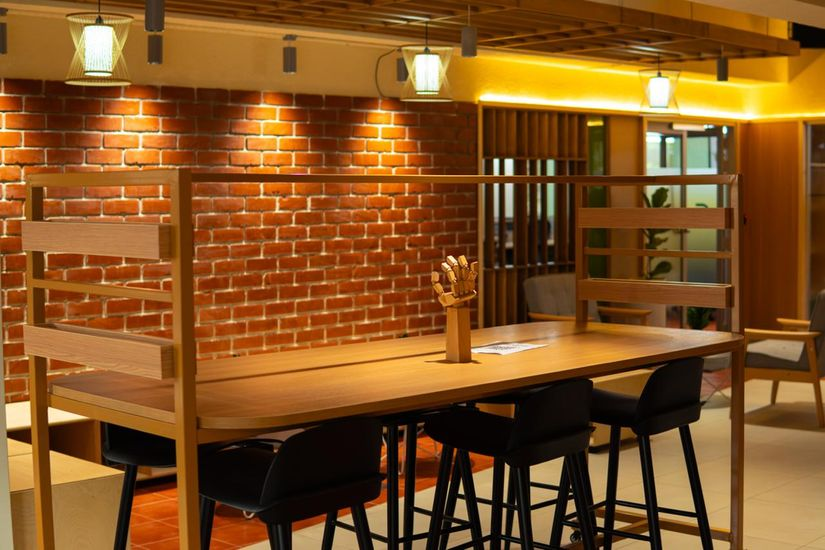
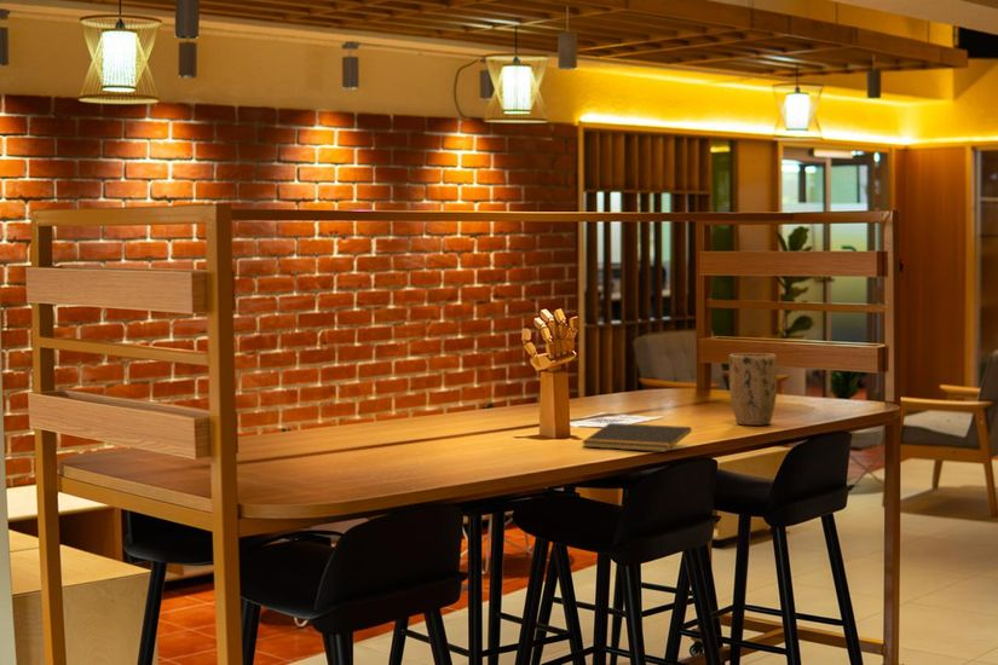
+ notepad (636, 436)
+ plant pot (752, 388)
